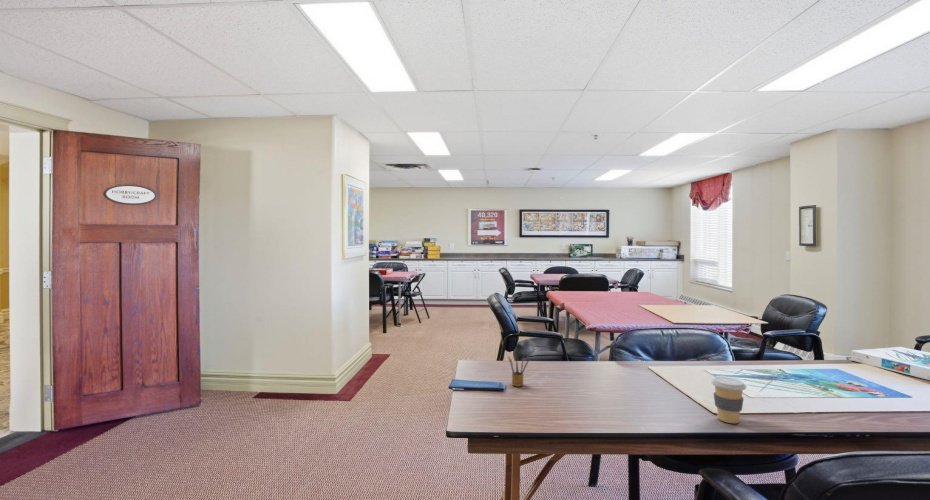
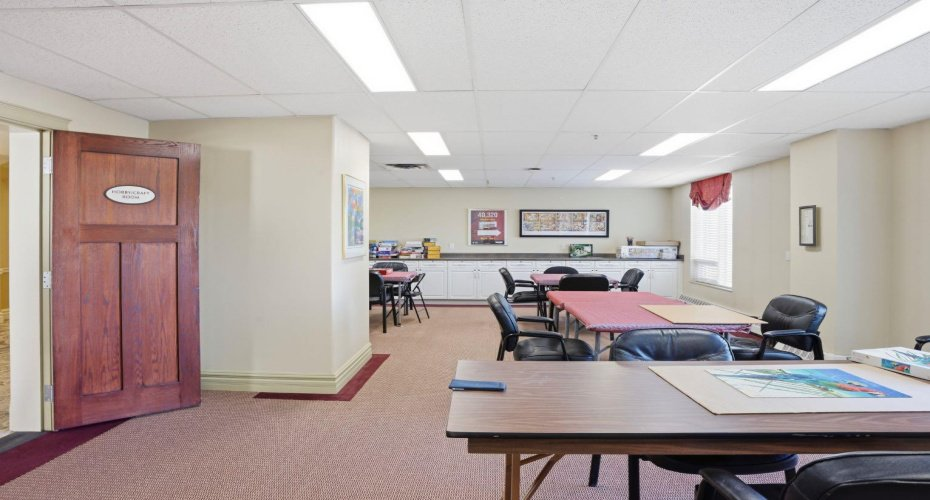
- coffee cup (728, 400)
- pencil box (518, 371)
